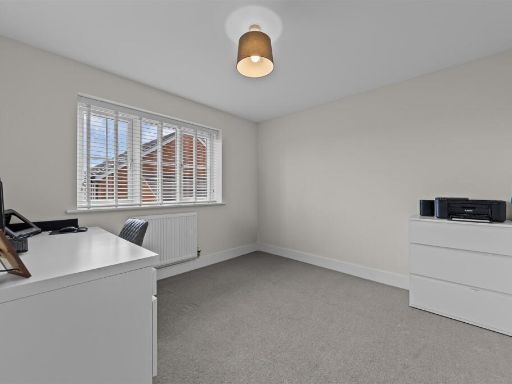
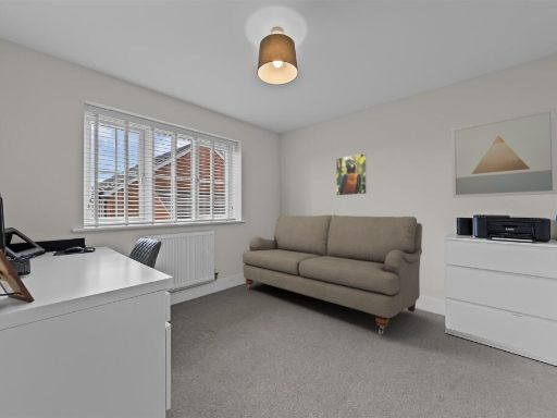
+ wall art (498, 157)
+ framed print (350, 175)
+ sofa (322, 256)
